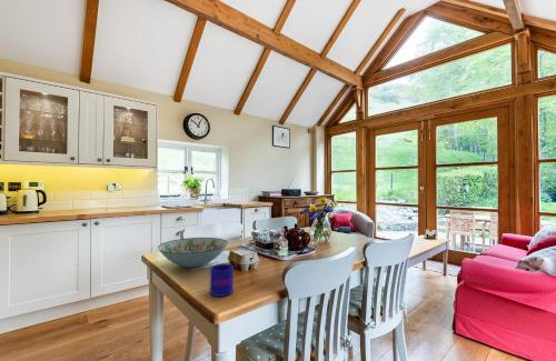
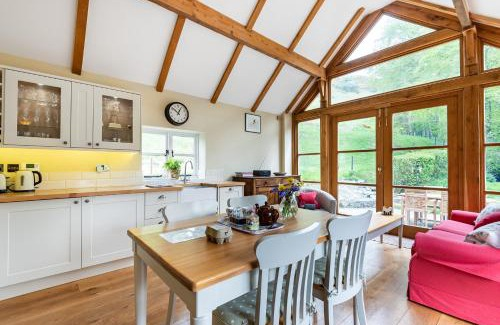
- decorative bowl (193, 254)
- mug (220, 278)
